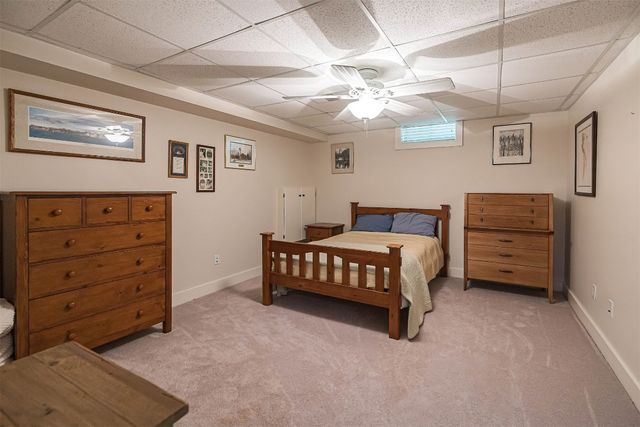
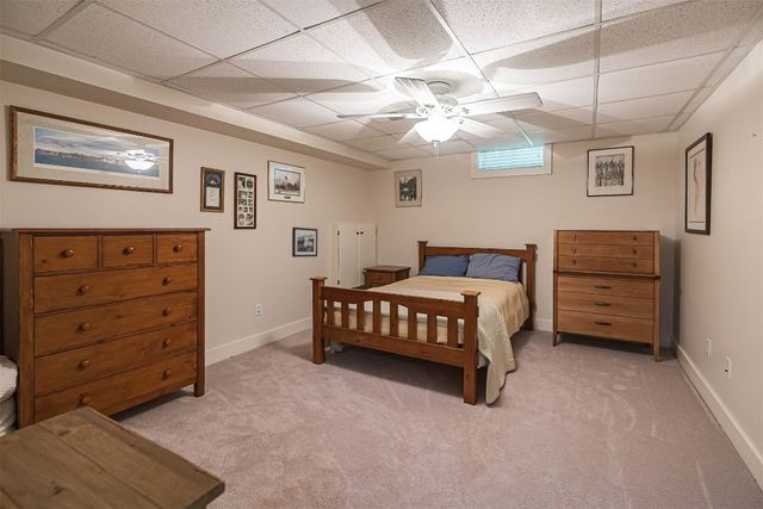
+ picture frame (305, 242)
